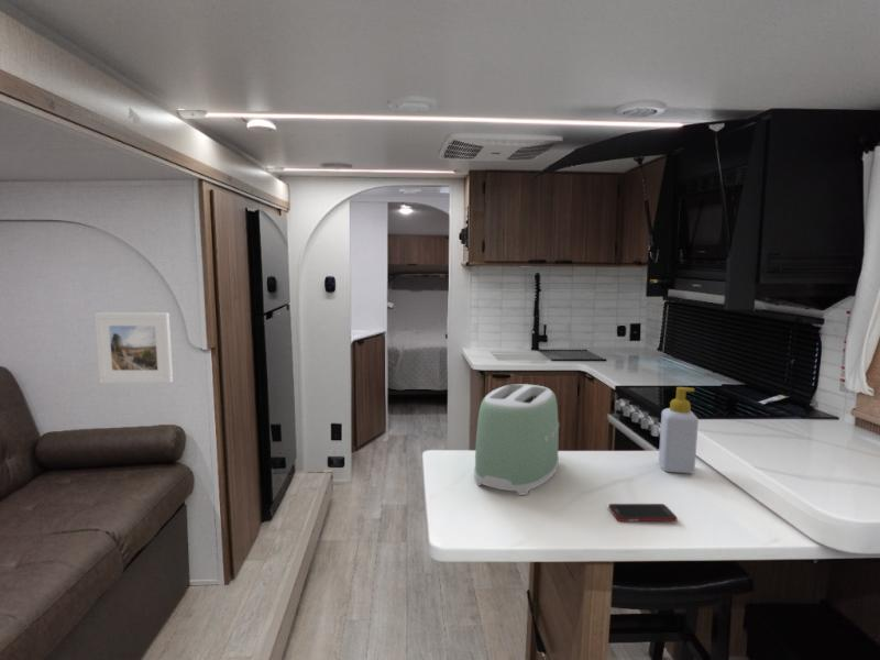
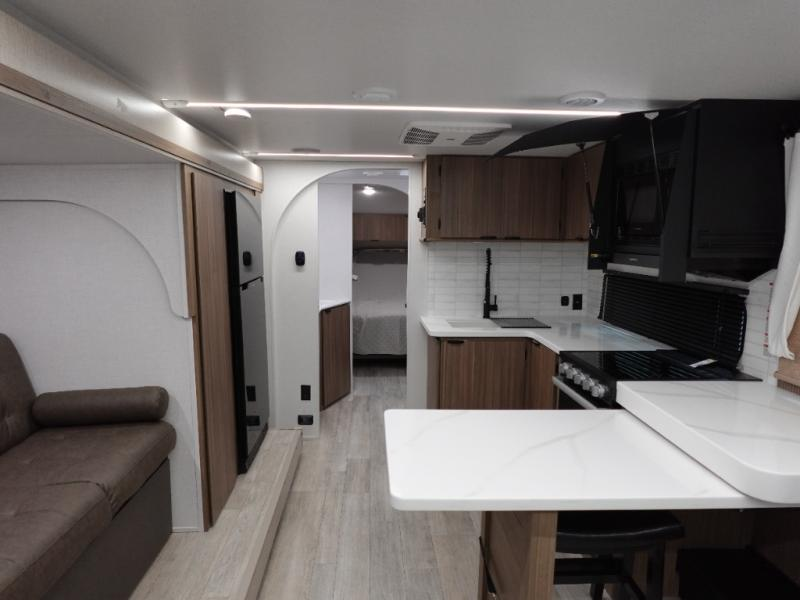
- cell phone (641, 513)
- soap bottle (679, 428)
- toaster (518, 430)
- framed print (134, 348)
